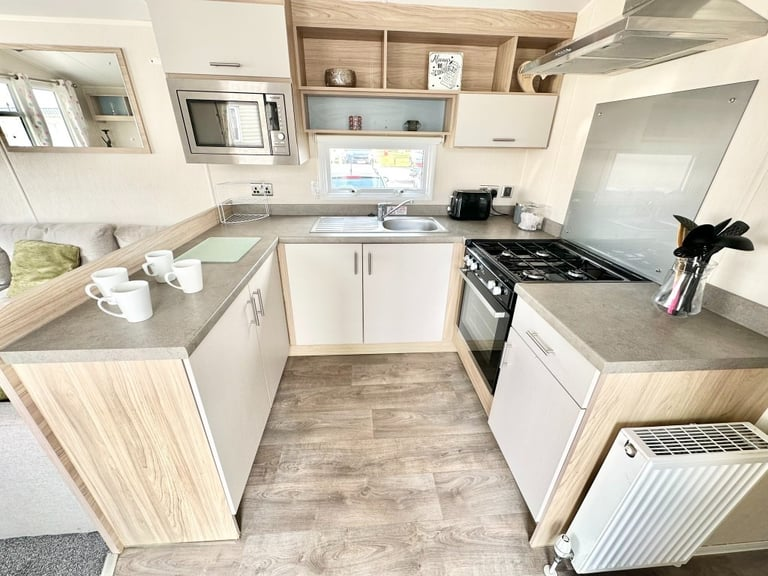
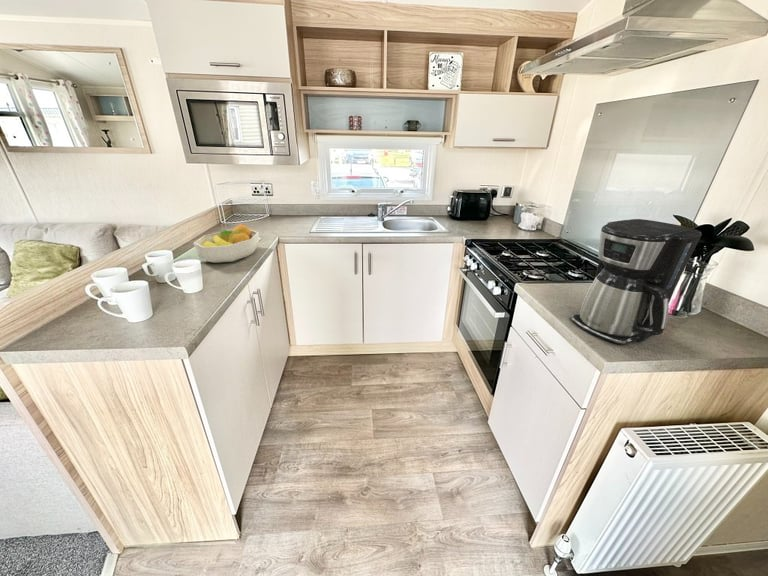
+ coffee maker (645, 280)
+ fruit bowl (228, 242)
